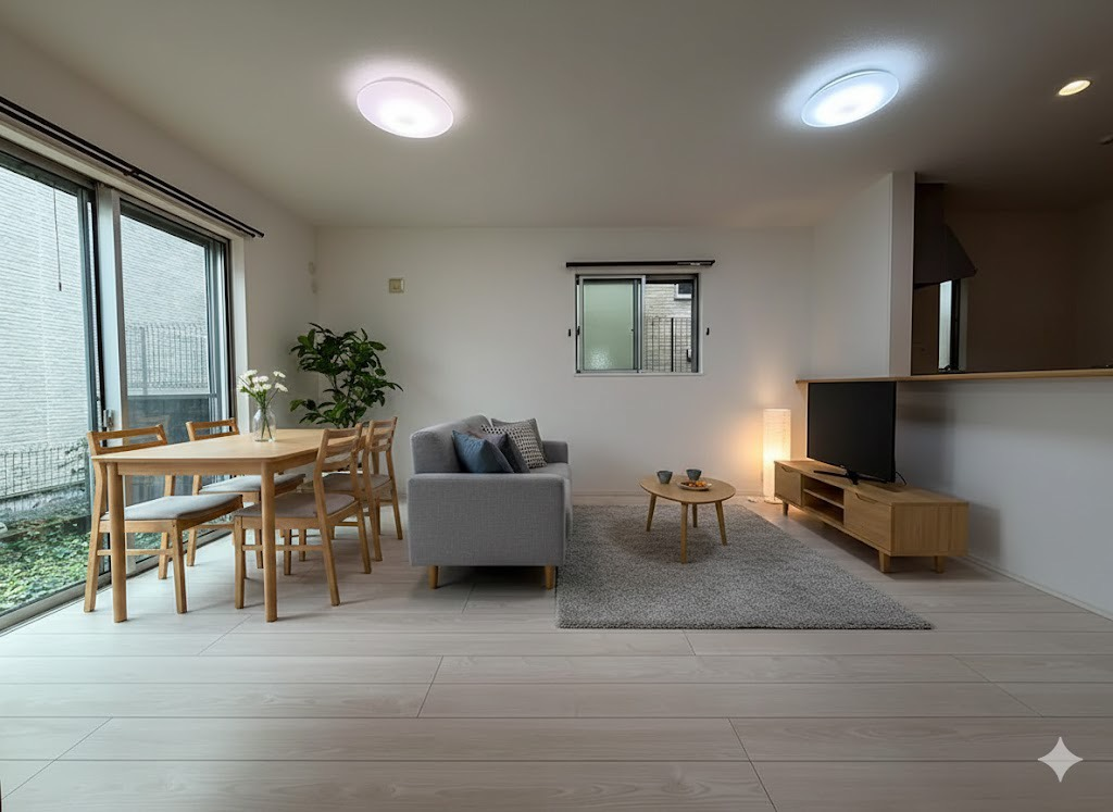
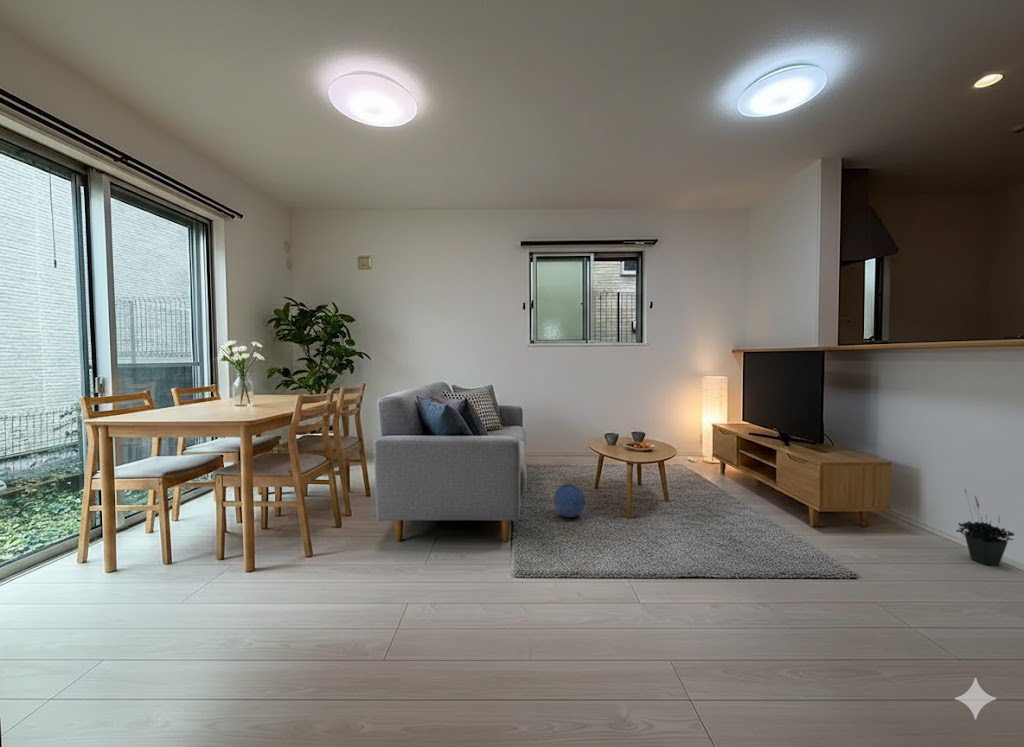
+ ball (569, 500)
+ potted plant (983, 527)
